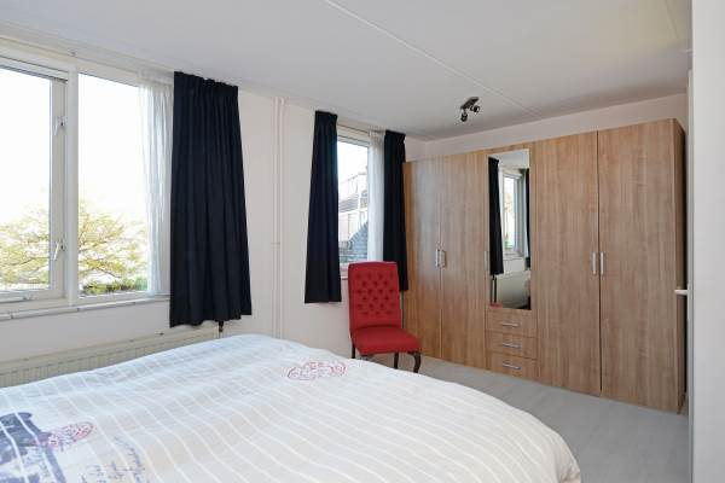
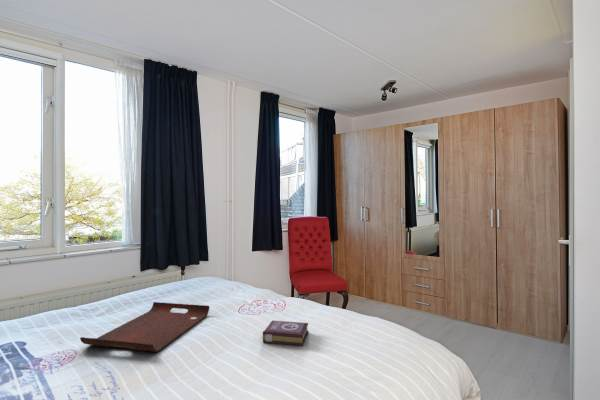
+ serving tray (153, 324)
+ book (286, 331)
